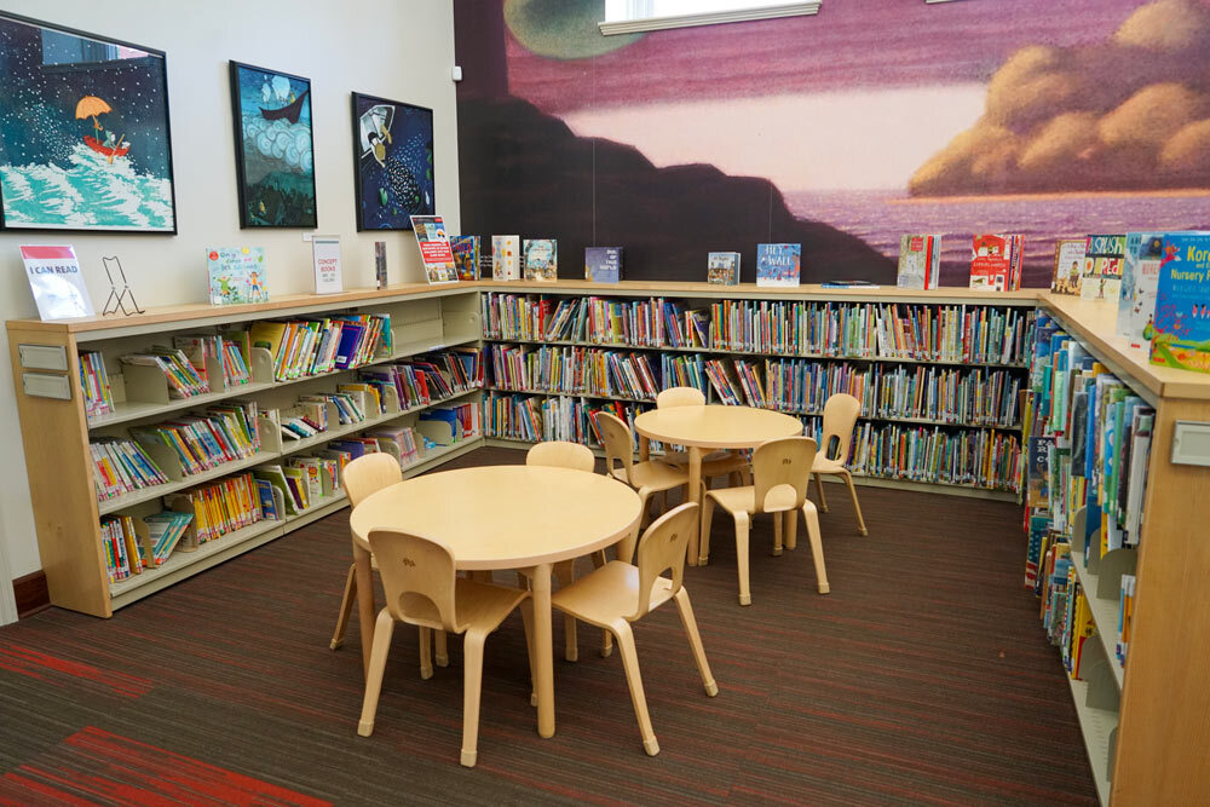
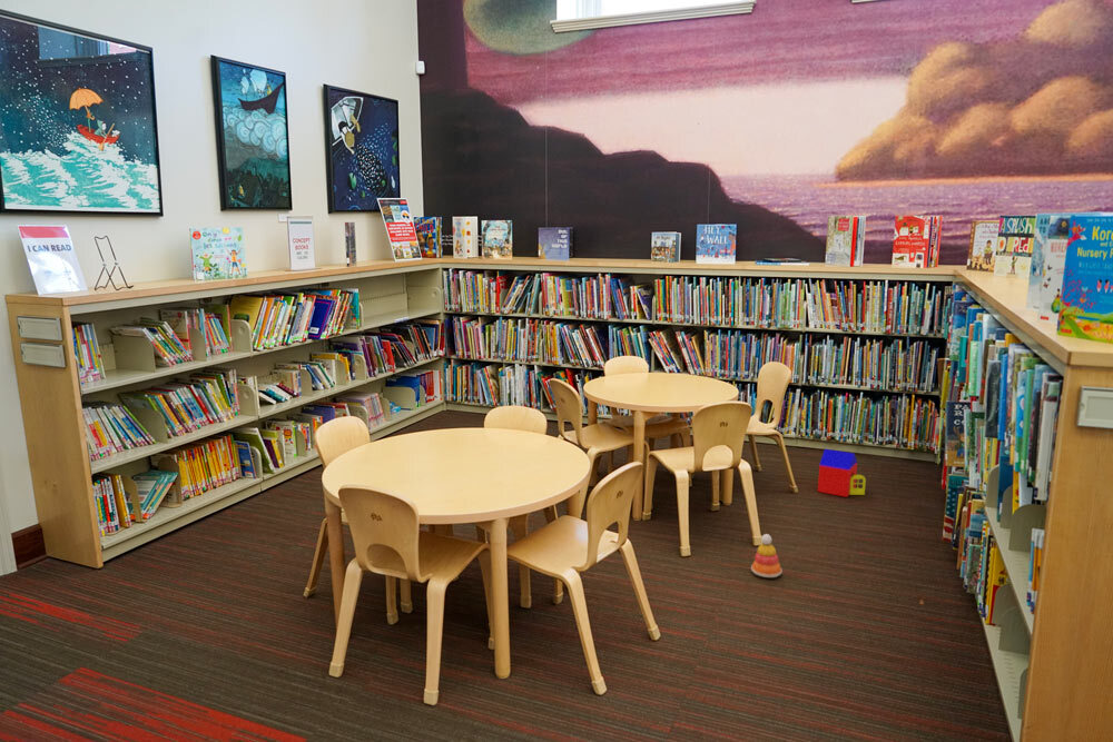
+ stacking toy (767, 553)
+ toy house (844, 472)
